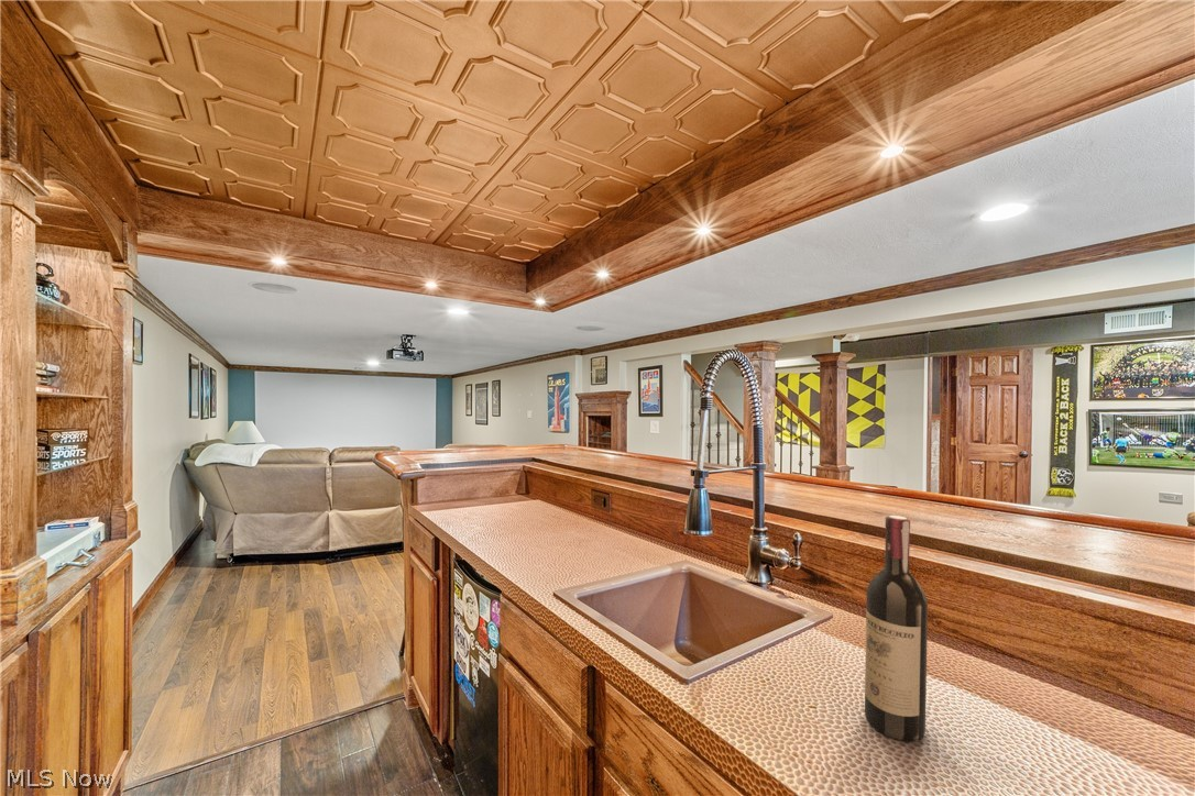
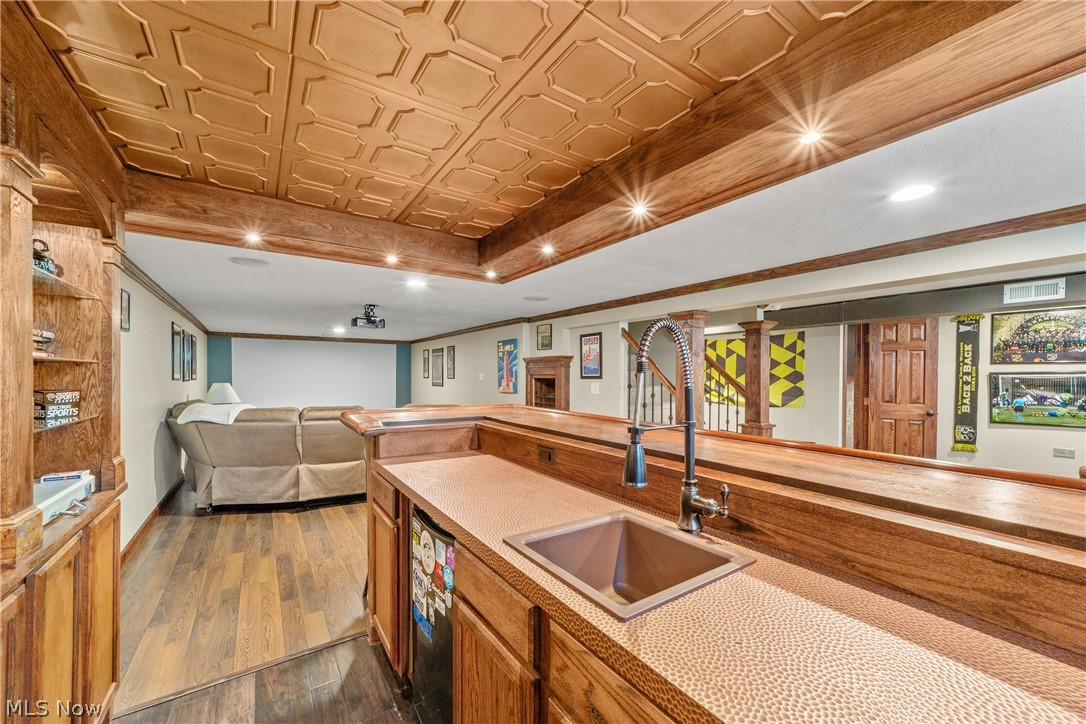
- wine bottle (896, 620)
